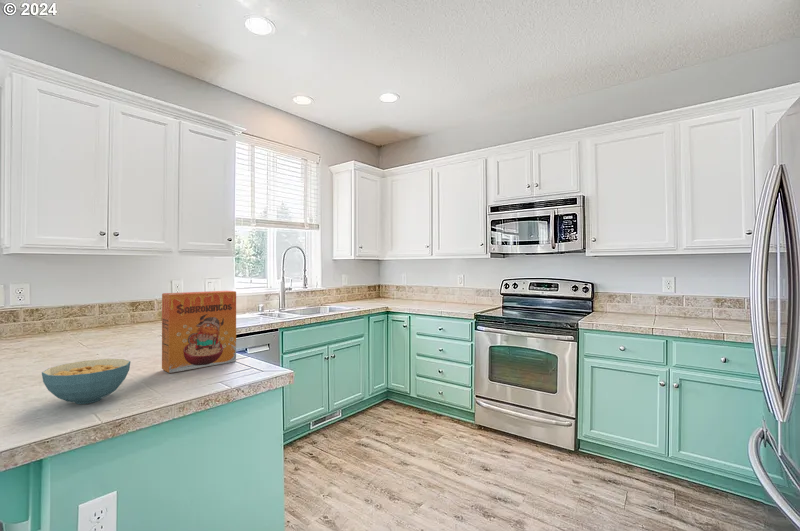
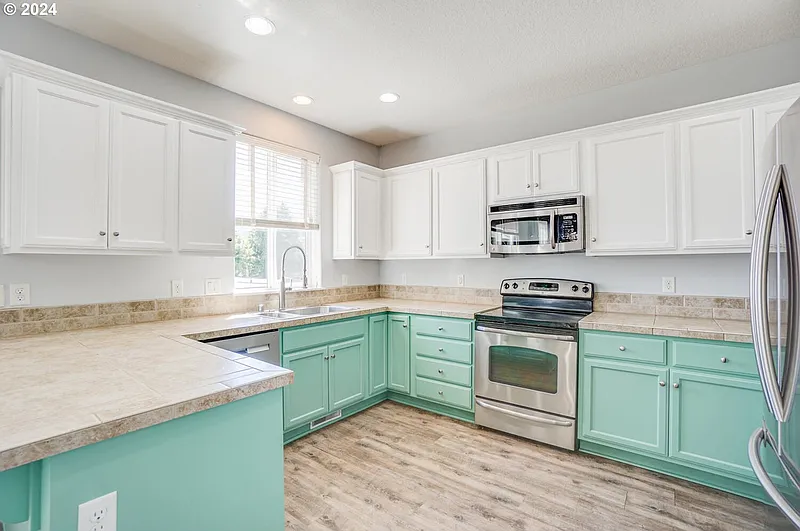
- cereal bowl (88, 383)
- cereal box (200, 328)
